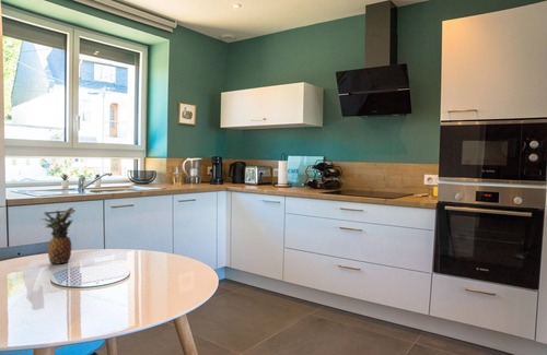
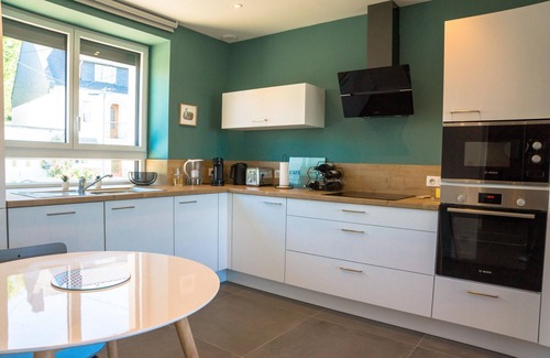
- fruit (58, 235)
